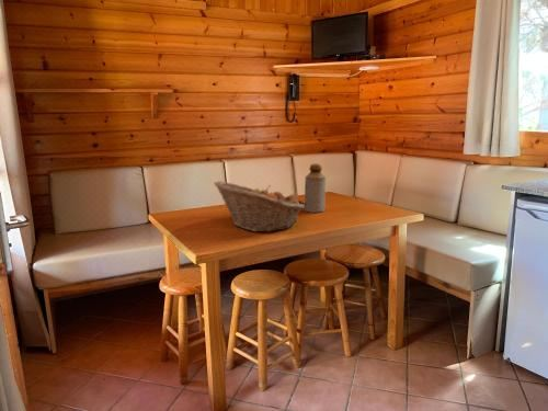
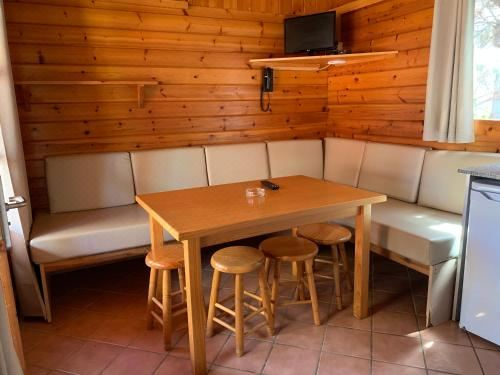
- bottle (315, 186)
- fruit basket (258, 202)
